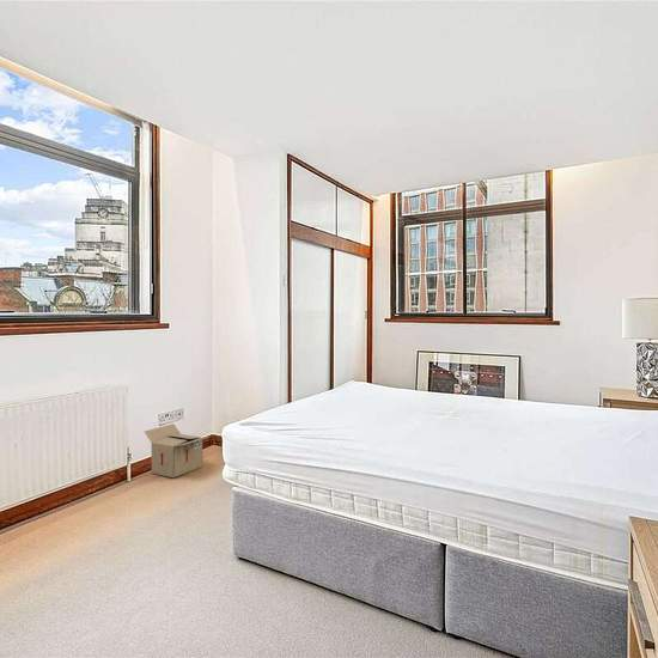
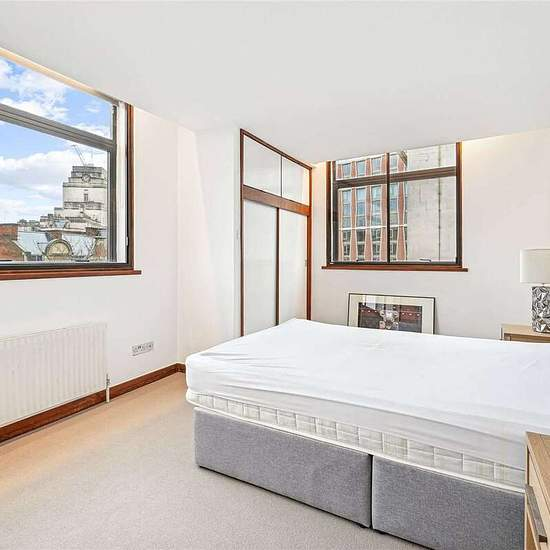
- cardboard box (178, 450)
